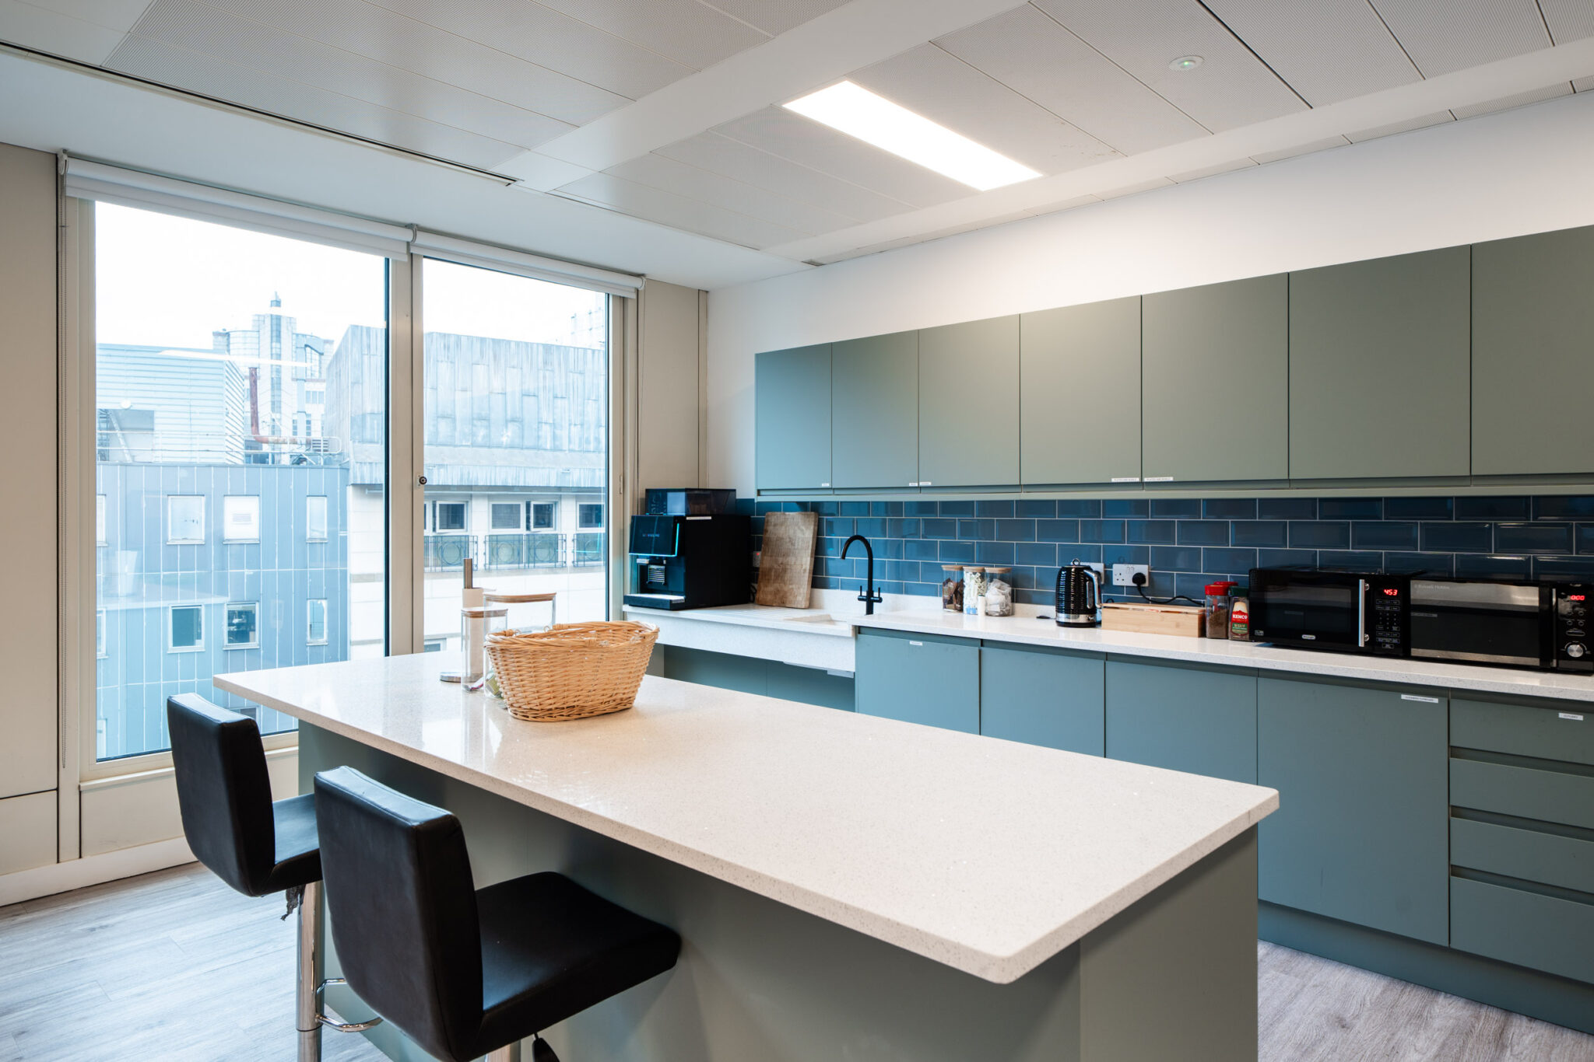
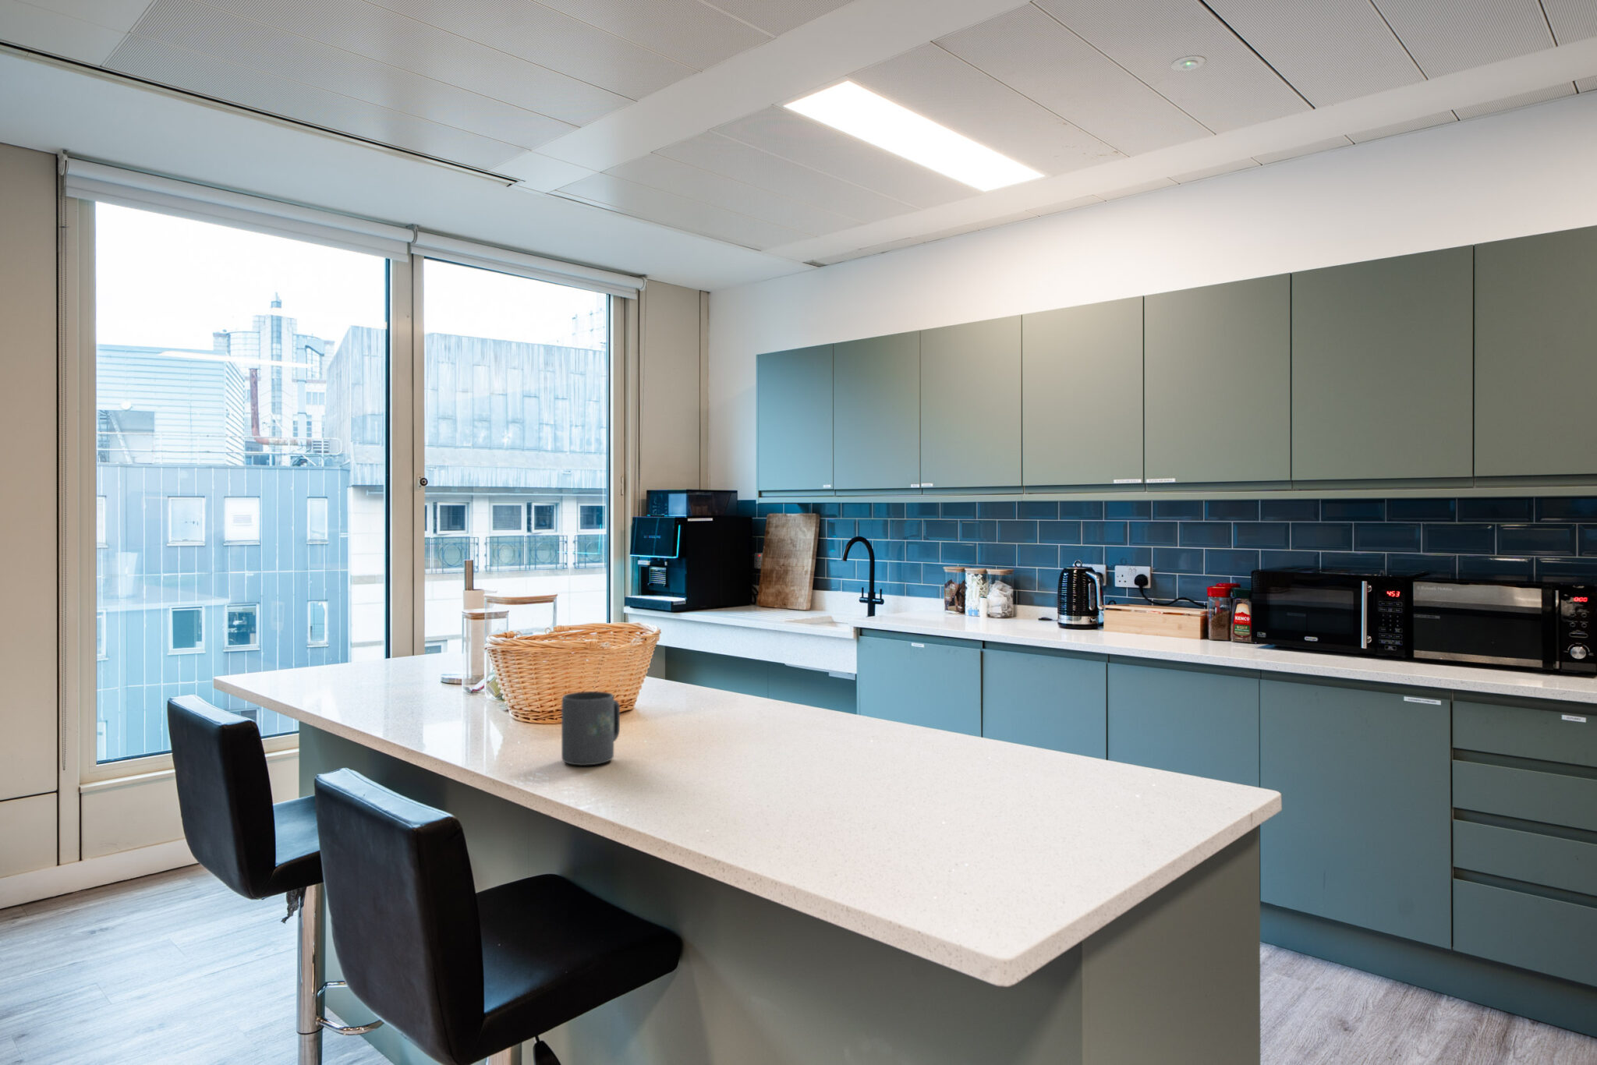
+ mug (594, 726)
